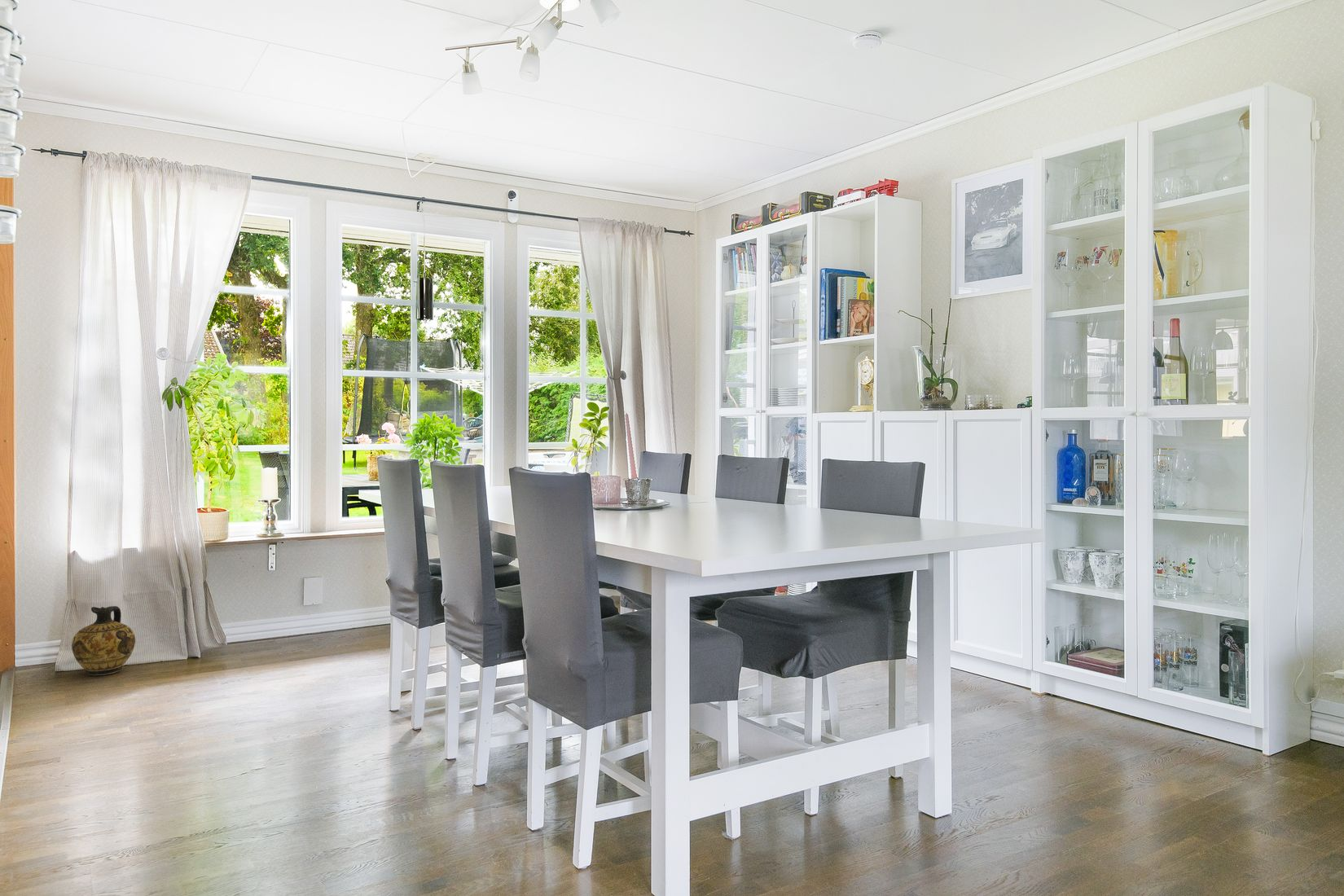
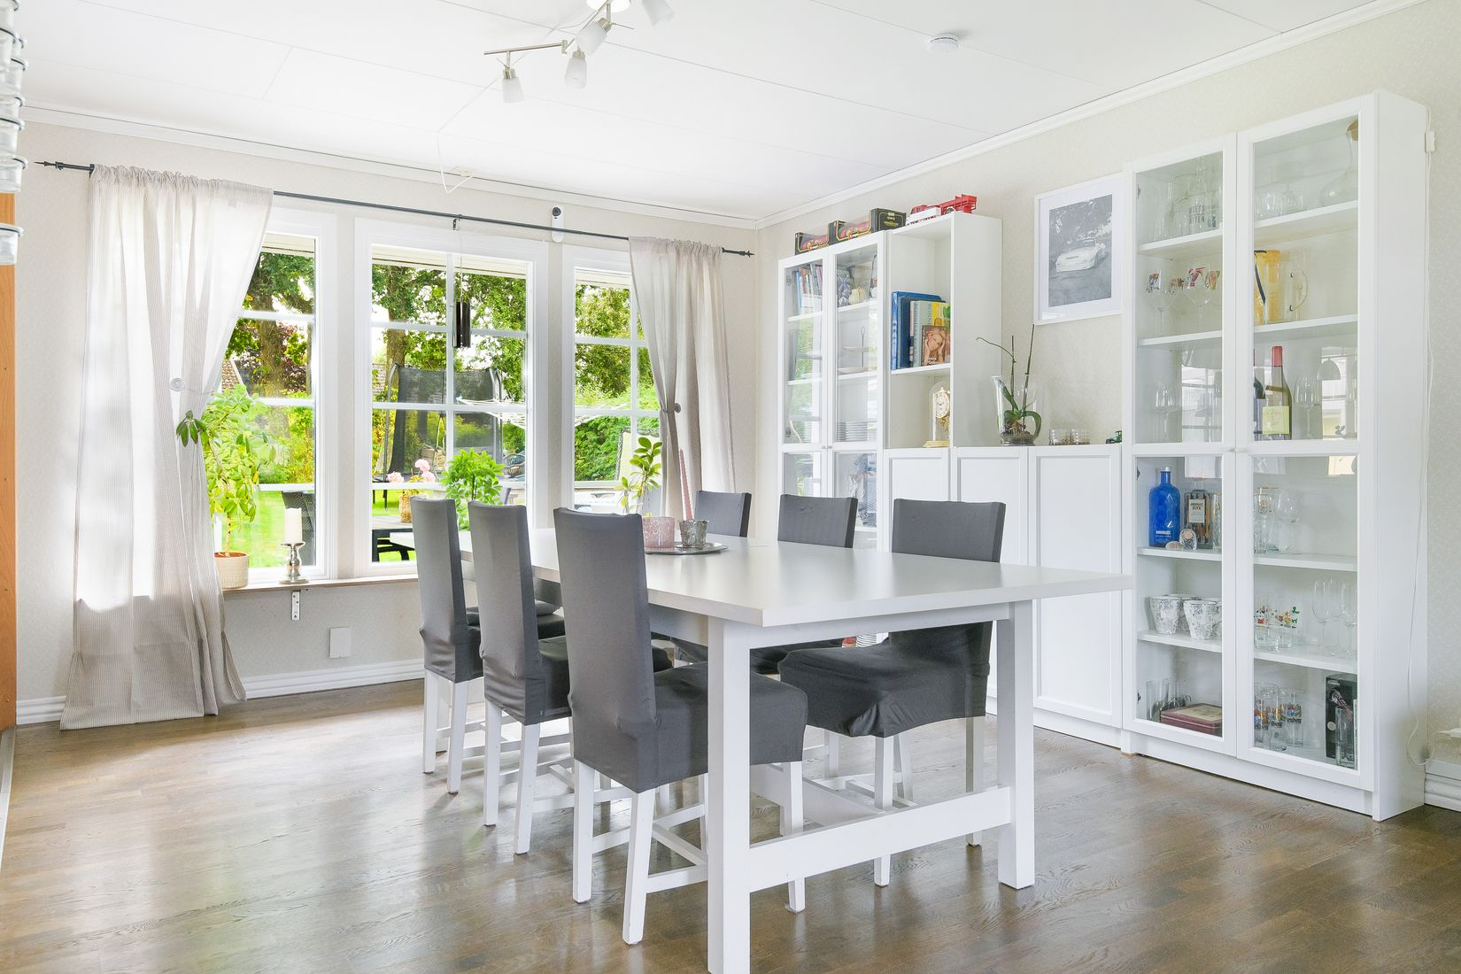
- ceramic jug (103, 638)
